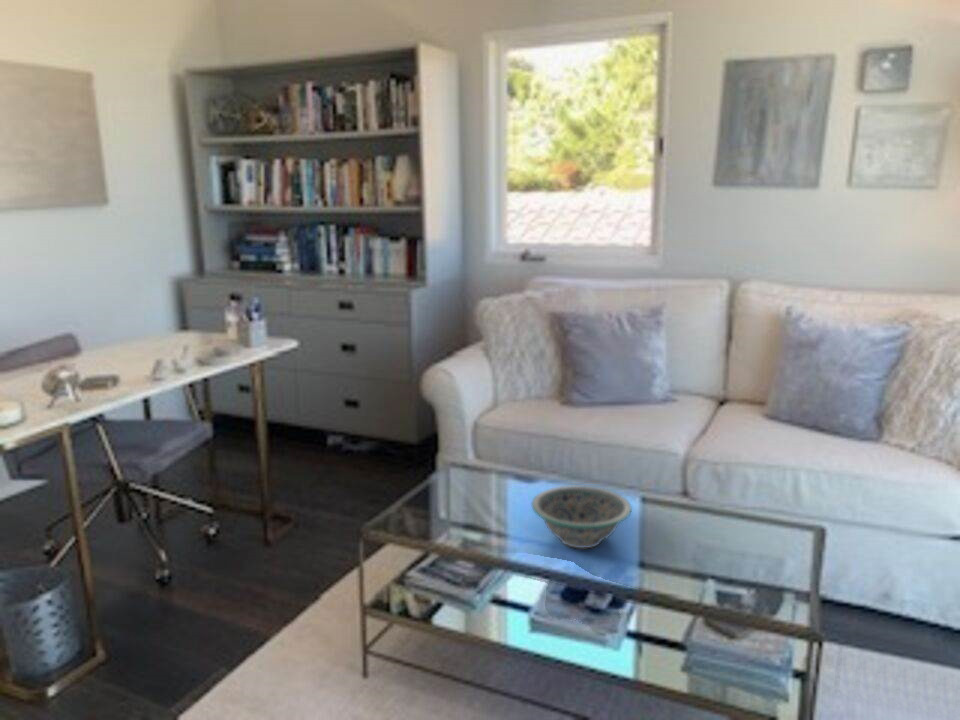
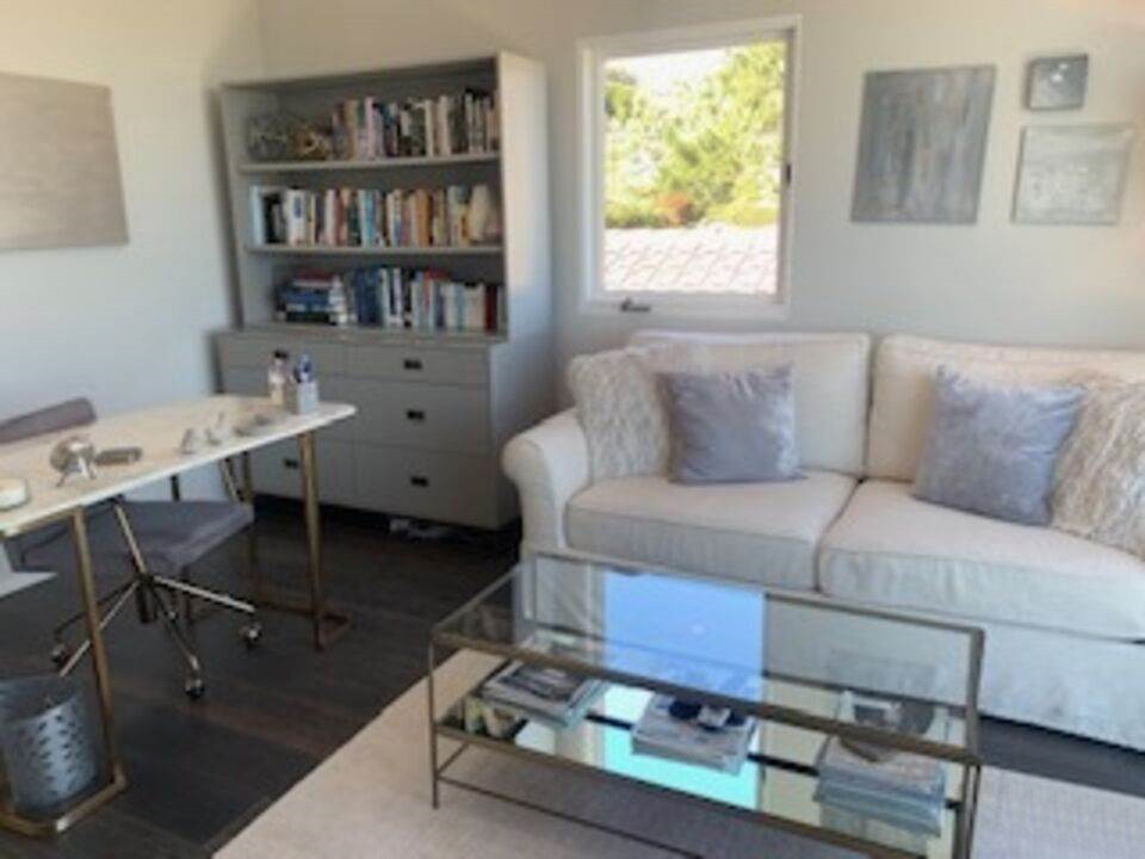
- decorative bowl (580, 521)
